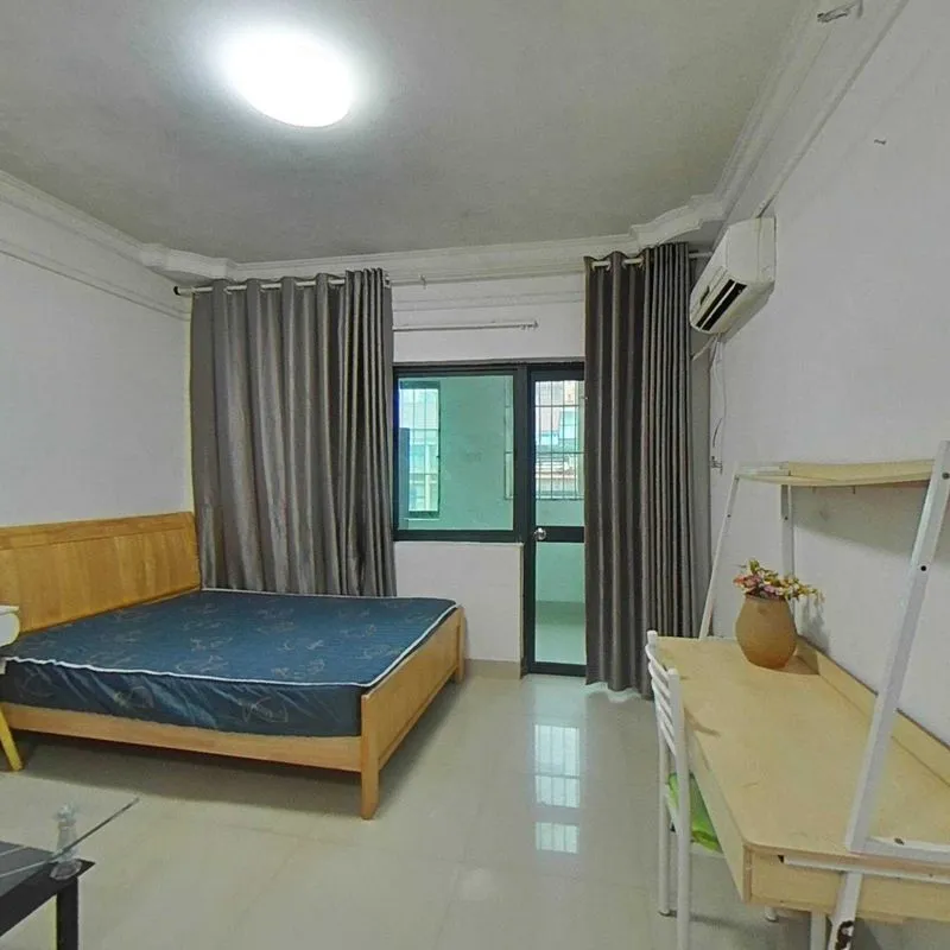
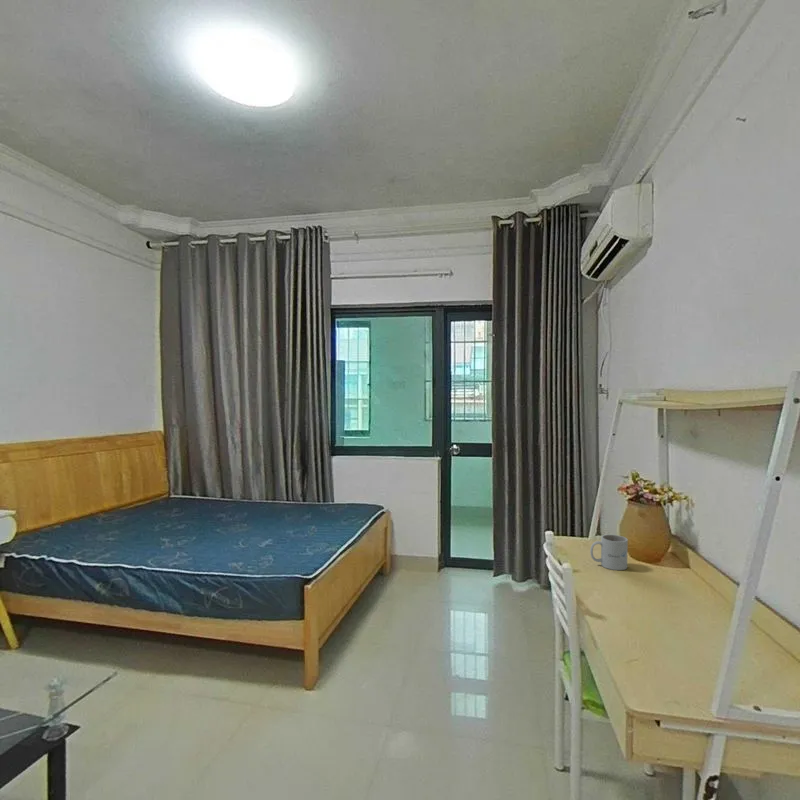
+ mug (608, 551)
